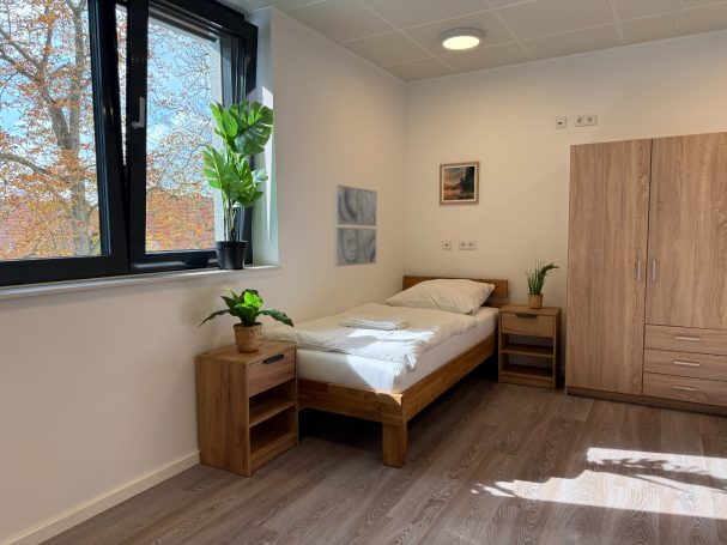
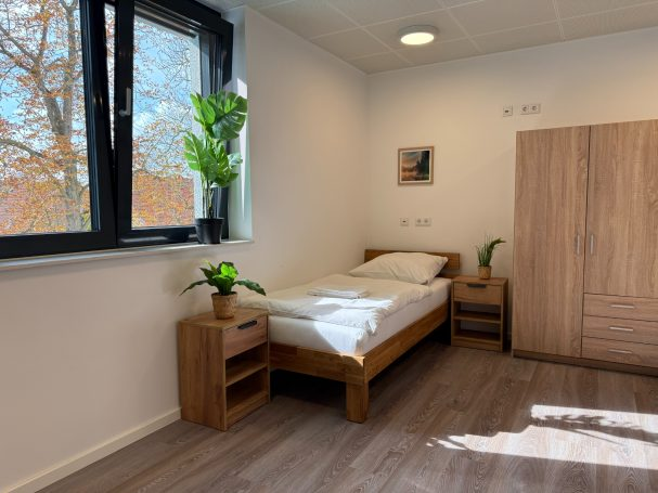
- wall art (356, 228)
